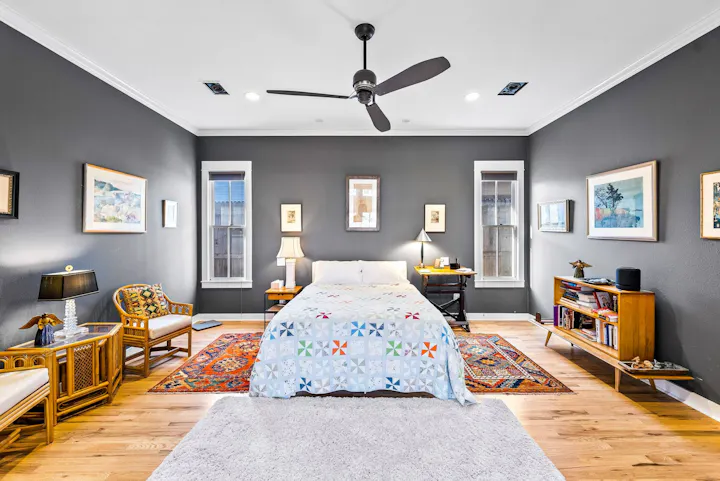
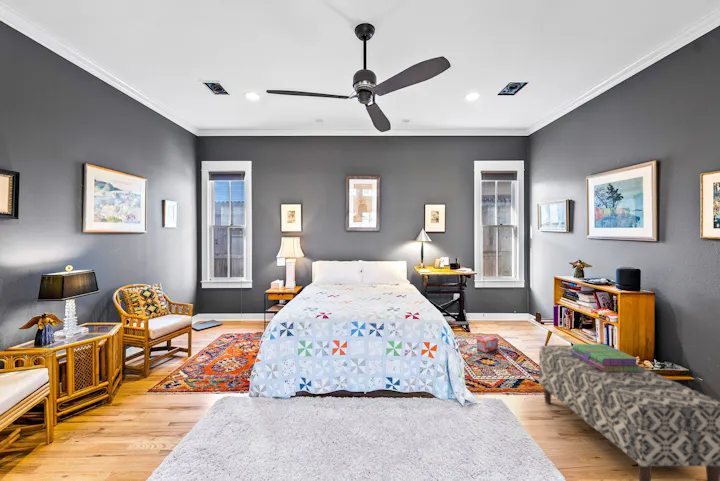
+ box (487, 343)
+ bench (613, 403)
+ stack of books (603, 356)
